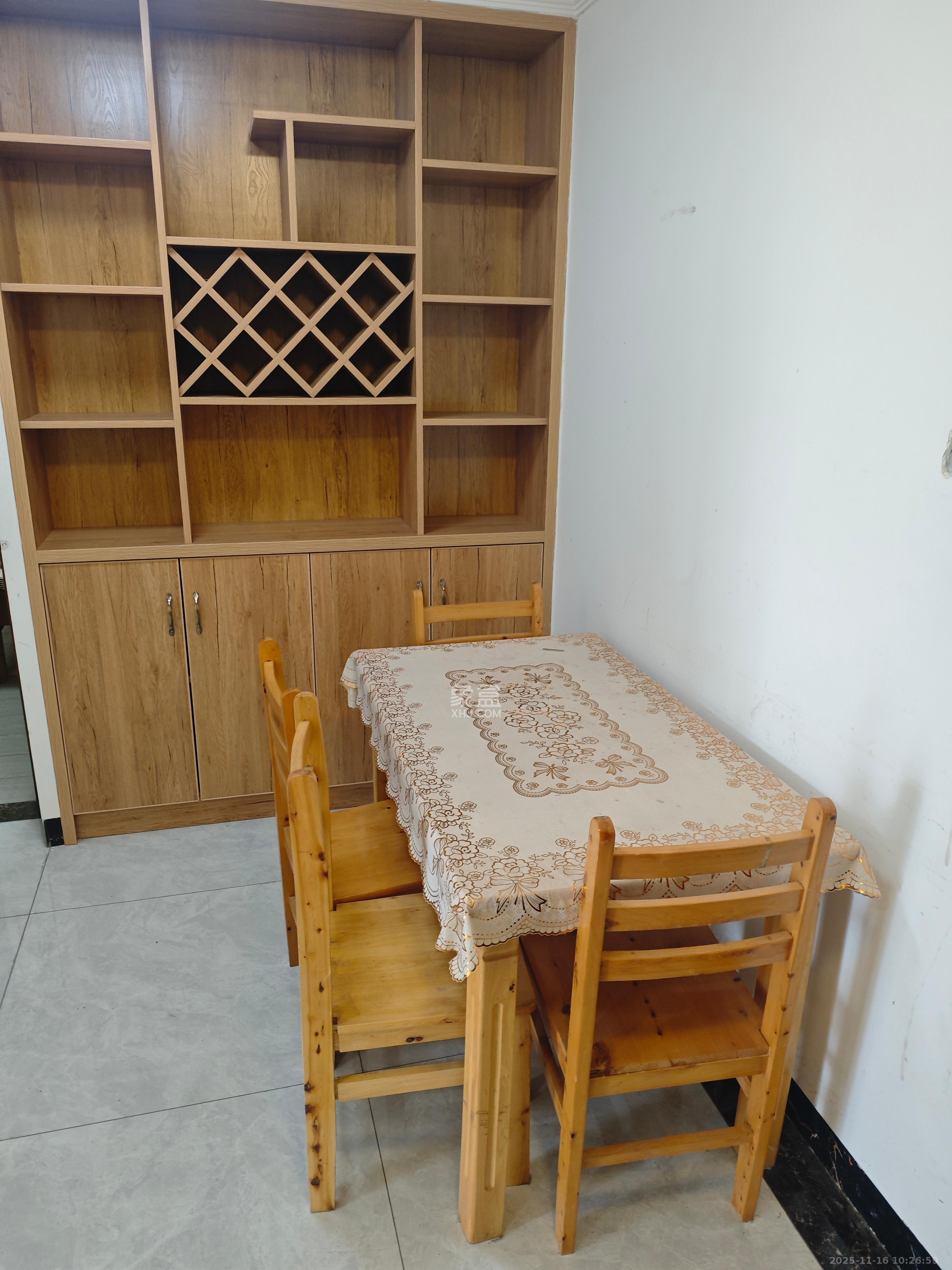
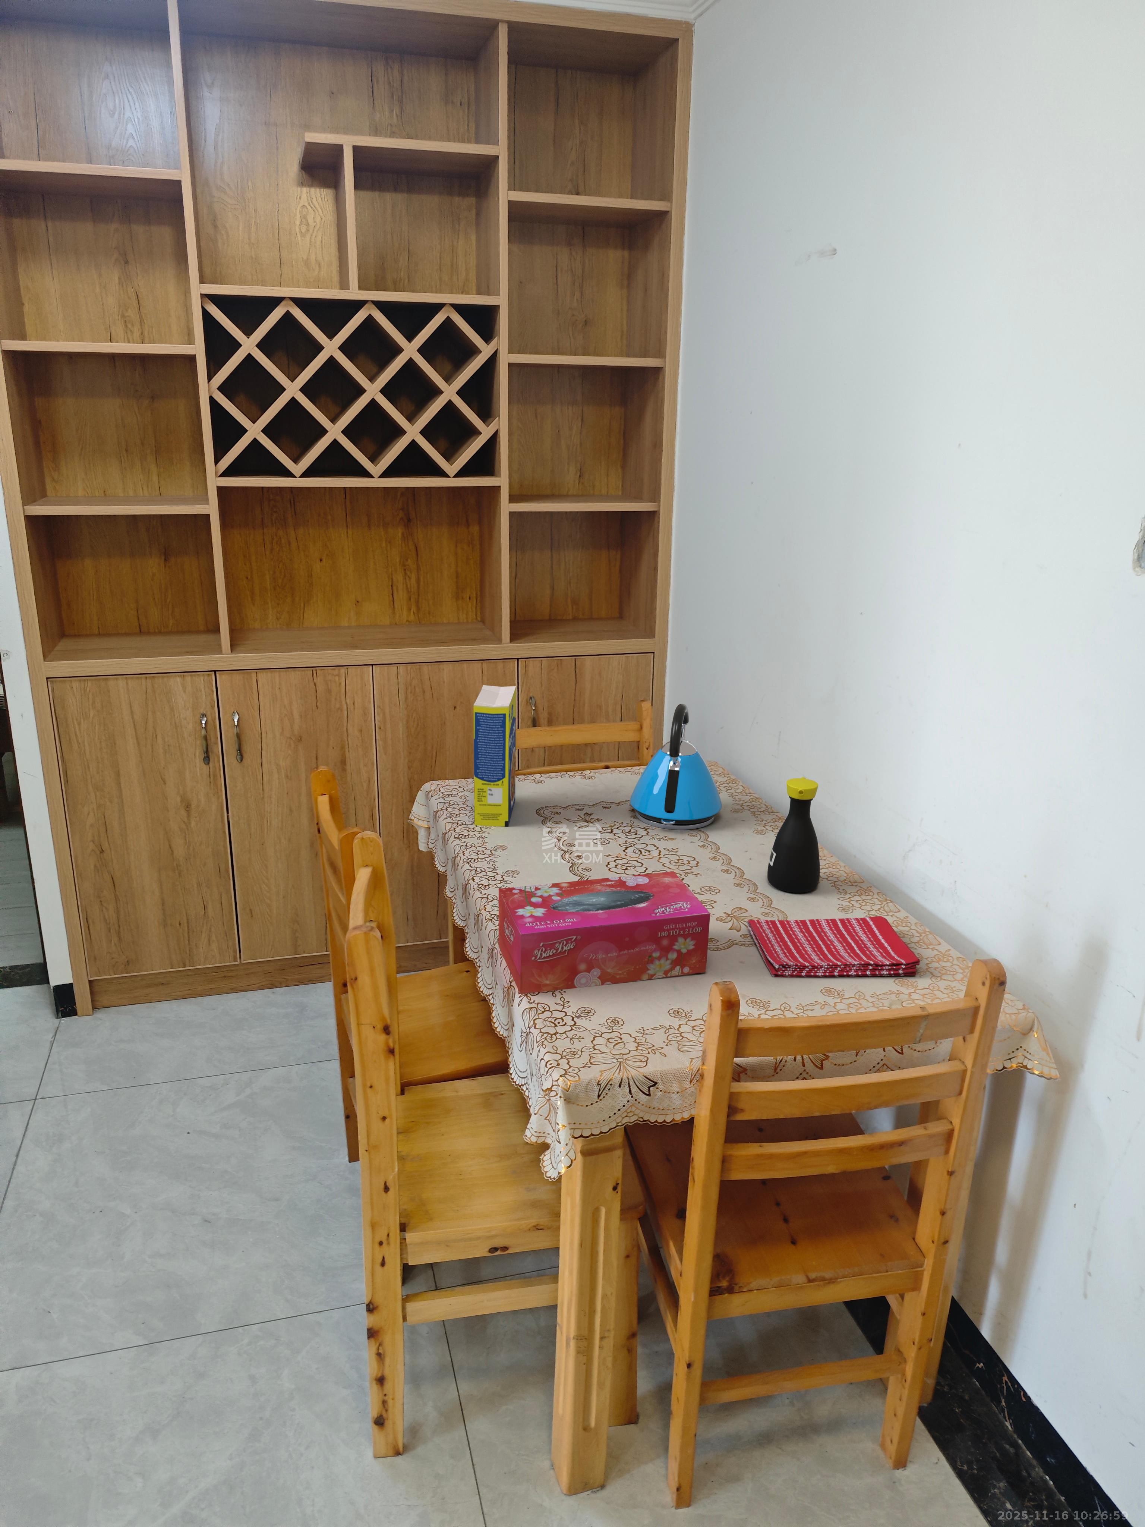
+ tissue box (601, 929)
+ legume (496, 755)
+ bottle (797, 833)
+ kettle (677, 761)
+ dish towel (831, 944)
